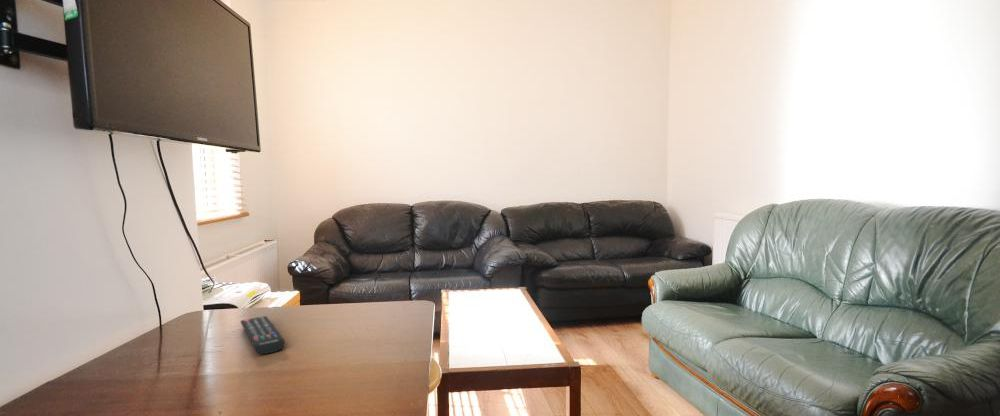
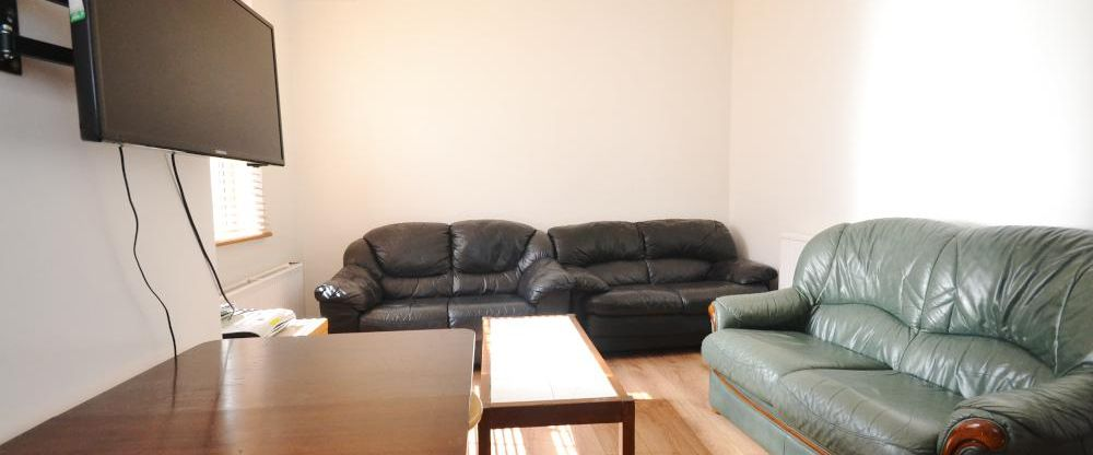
- remote control (261, 333)
